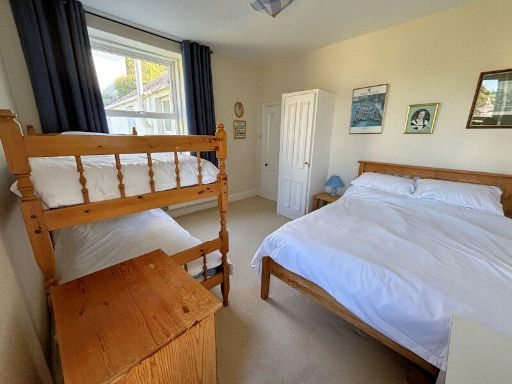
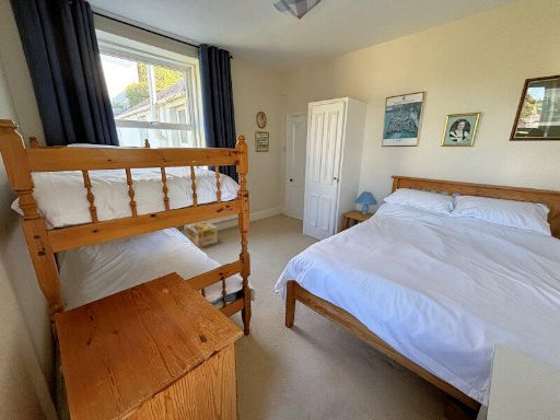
+ fireworks box (201, 233)
